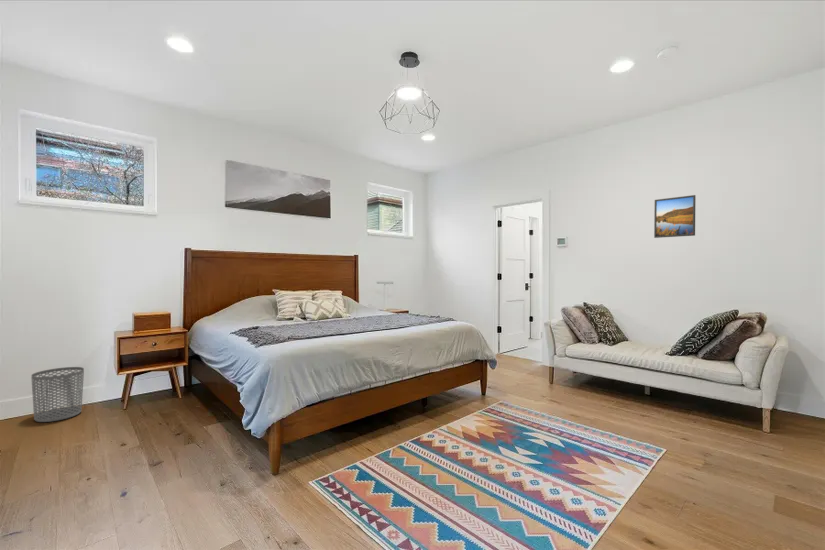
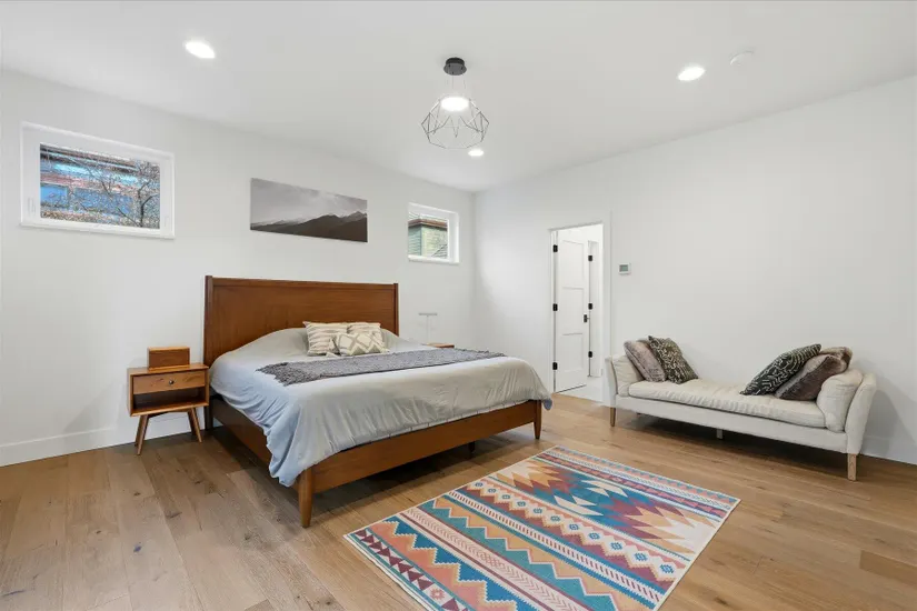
- waste bin (58, 393)
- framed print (674, 217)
